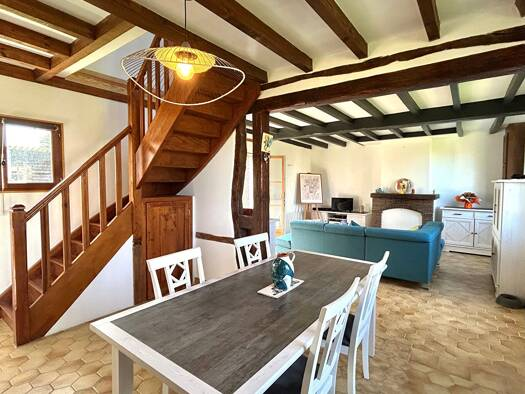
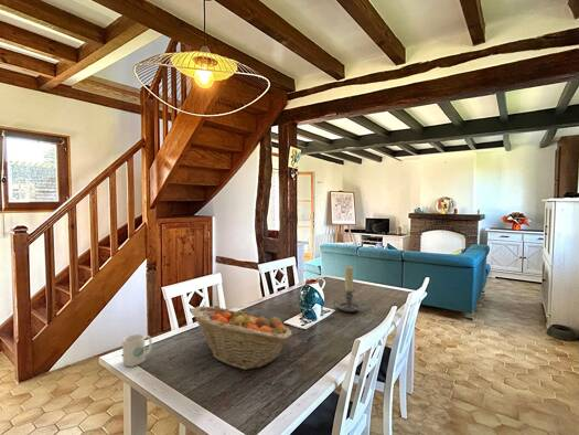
+ fruit basket (240, 329)
+ mug (138, 348)
+ candle holder (346, 287)
